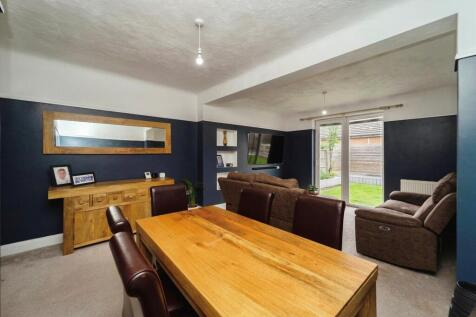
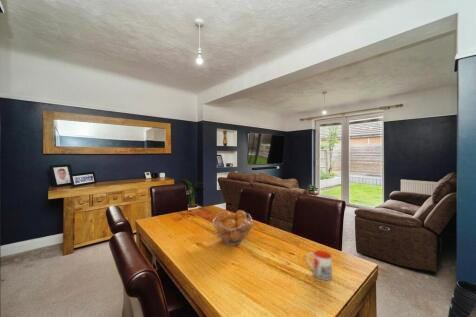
+ fruit basket (232, 226)
+ mug (318, 263)
